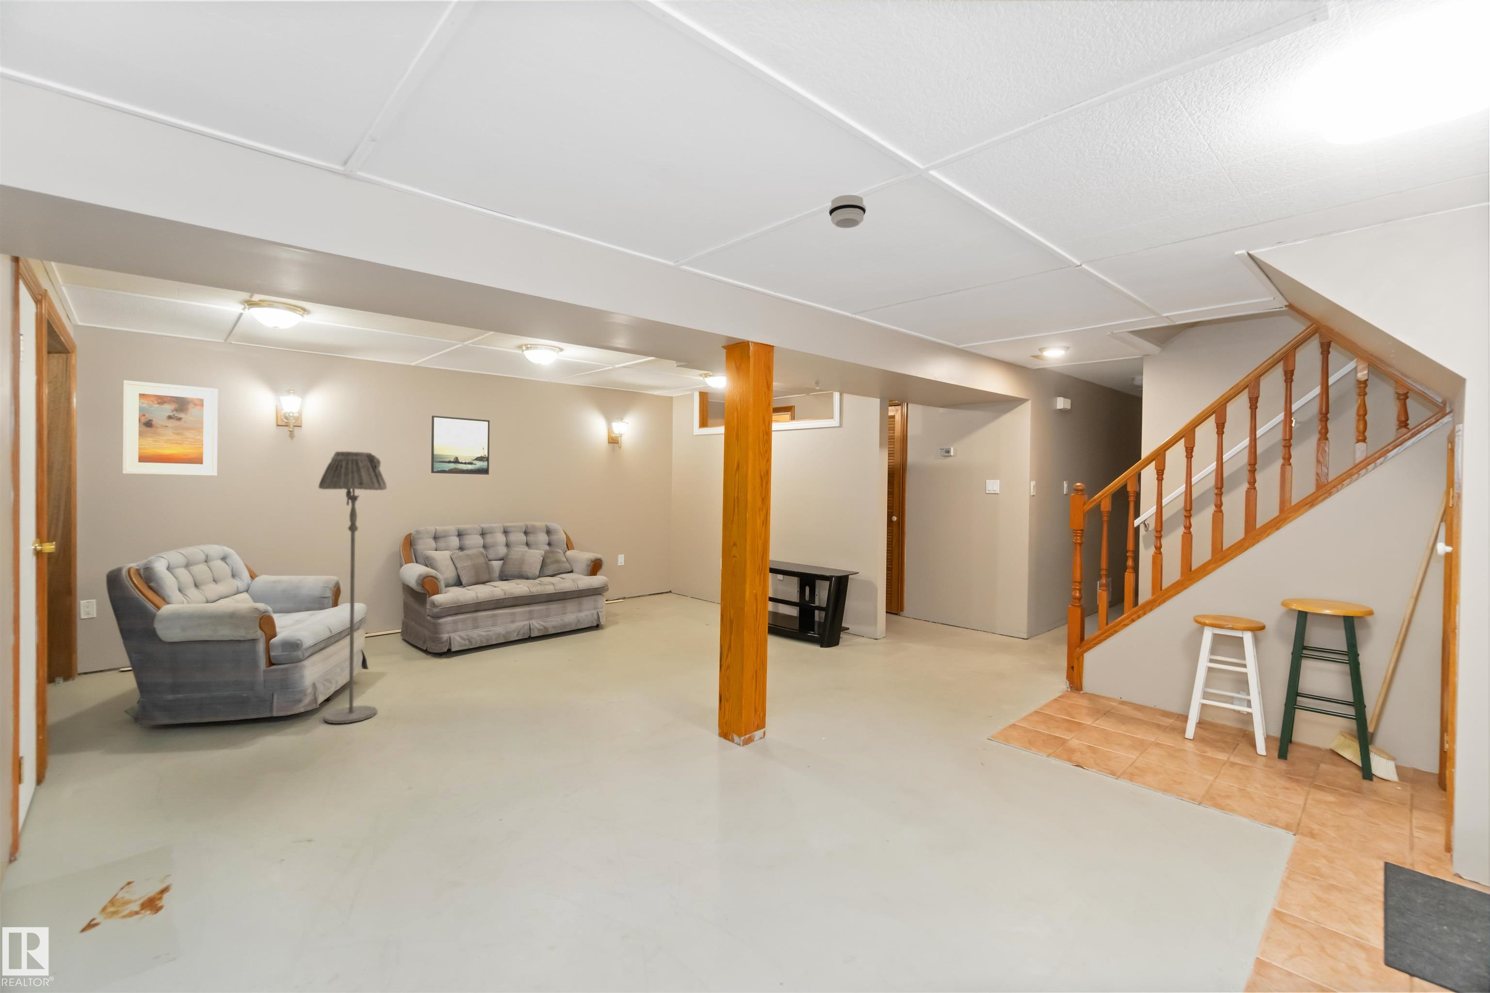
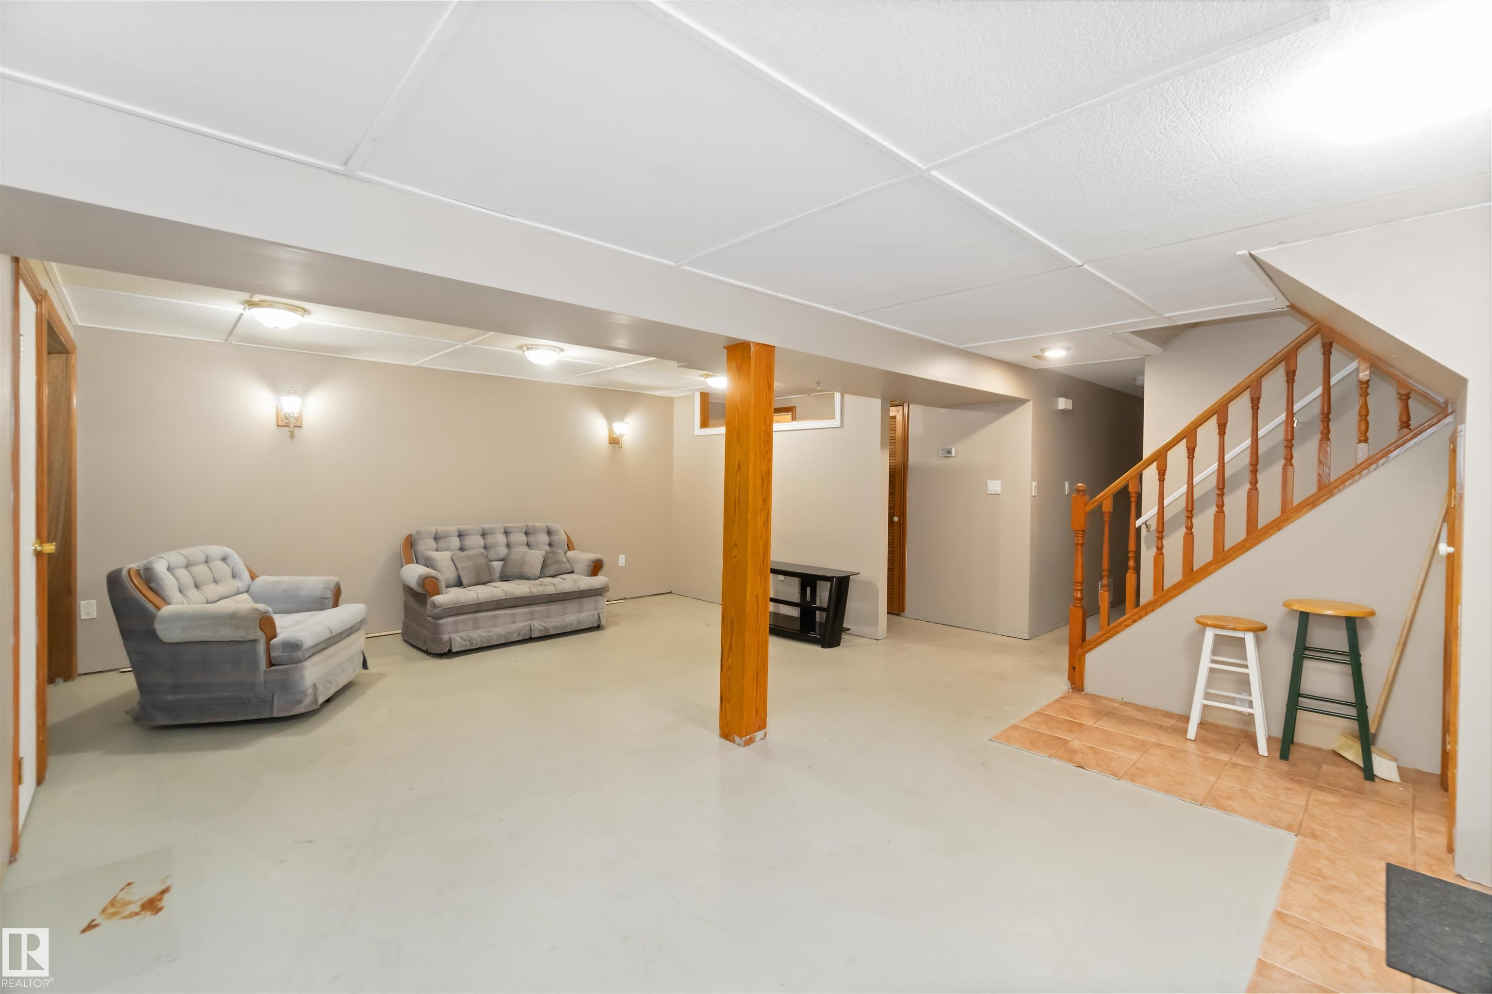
- floor lamp (353, 584)
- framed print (172, 430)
- smoke detector (847, 212)
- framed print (461, 446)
